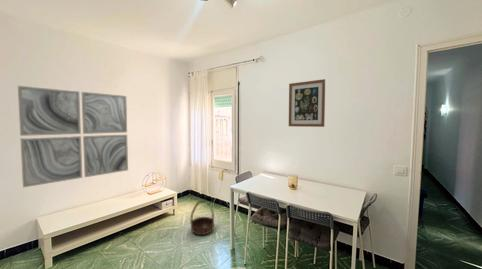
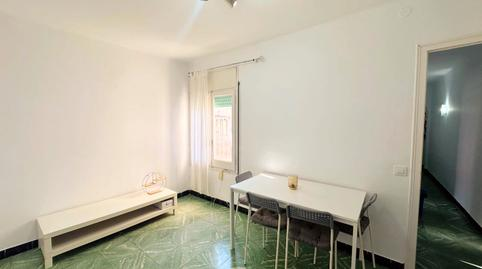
- wall art (80, 136)
- wall art (305, 104)
- basket (202, 217)
